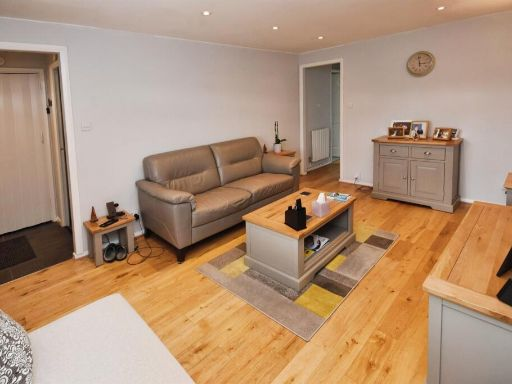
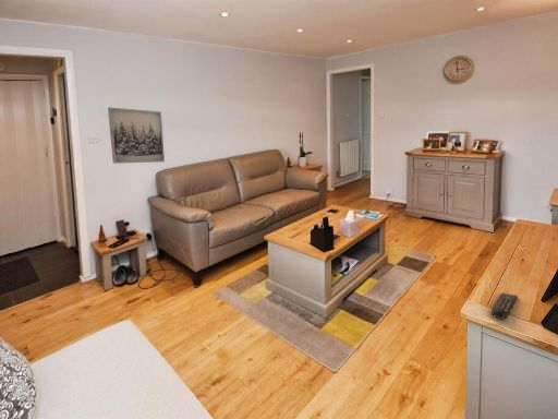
+ remote control (505, 304)
+ wall art (137, 136)
